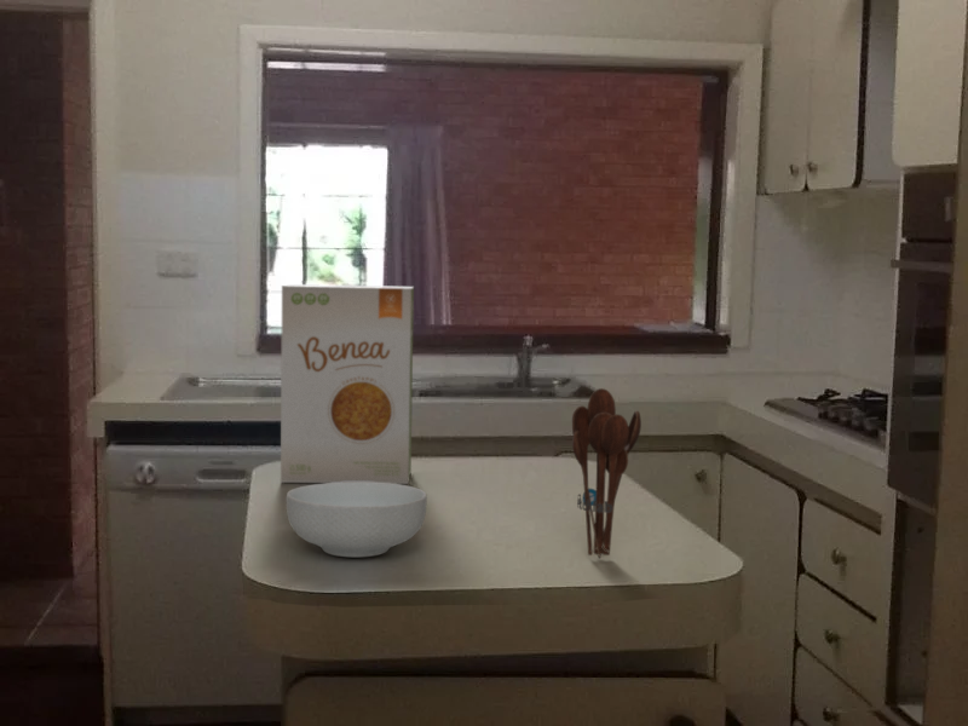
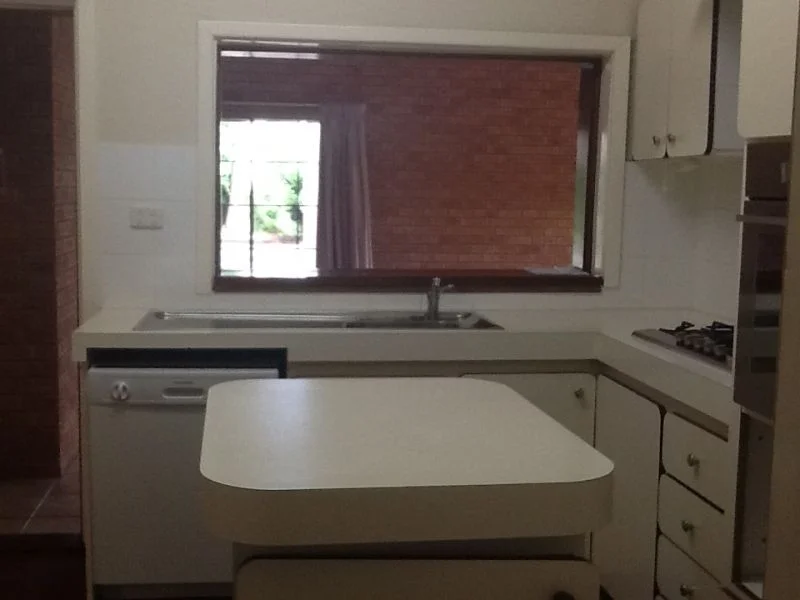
- cereal bowl (356, 520)
- utensil holder (603, 473)
- food box (348, 381)
